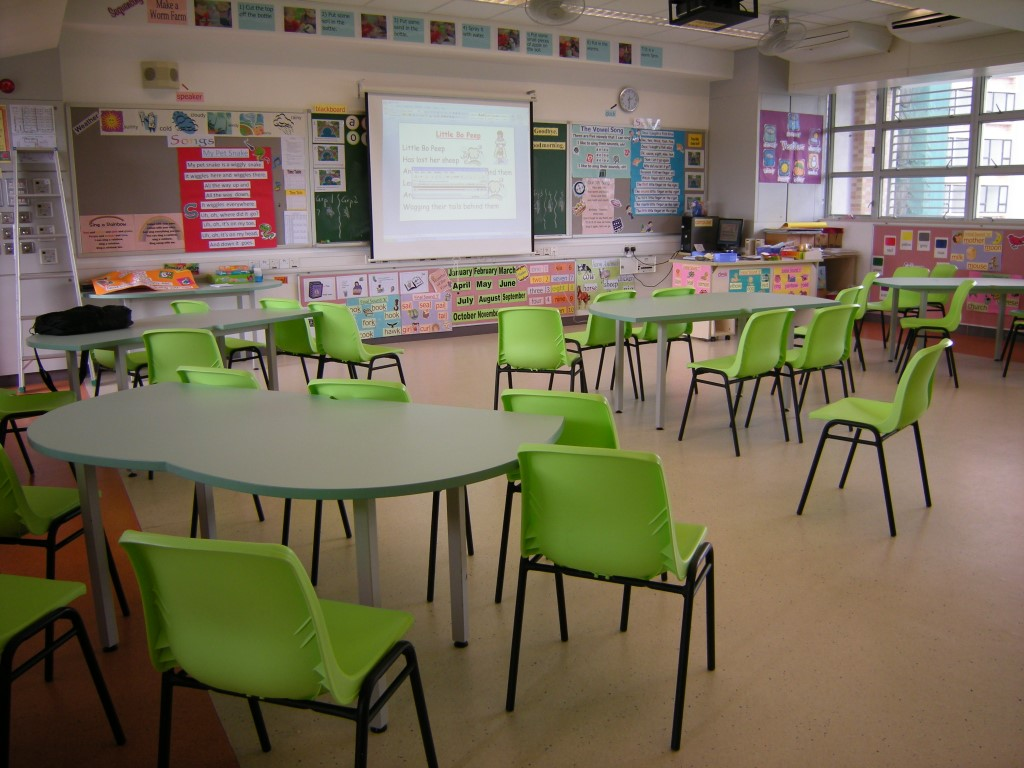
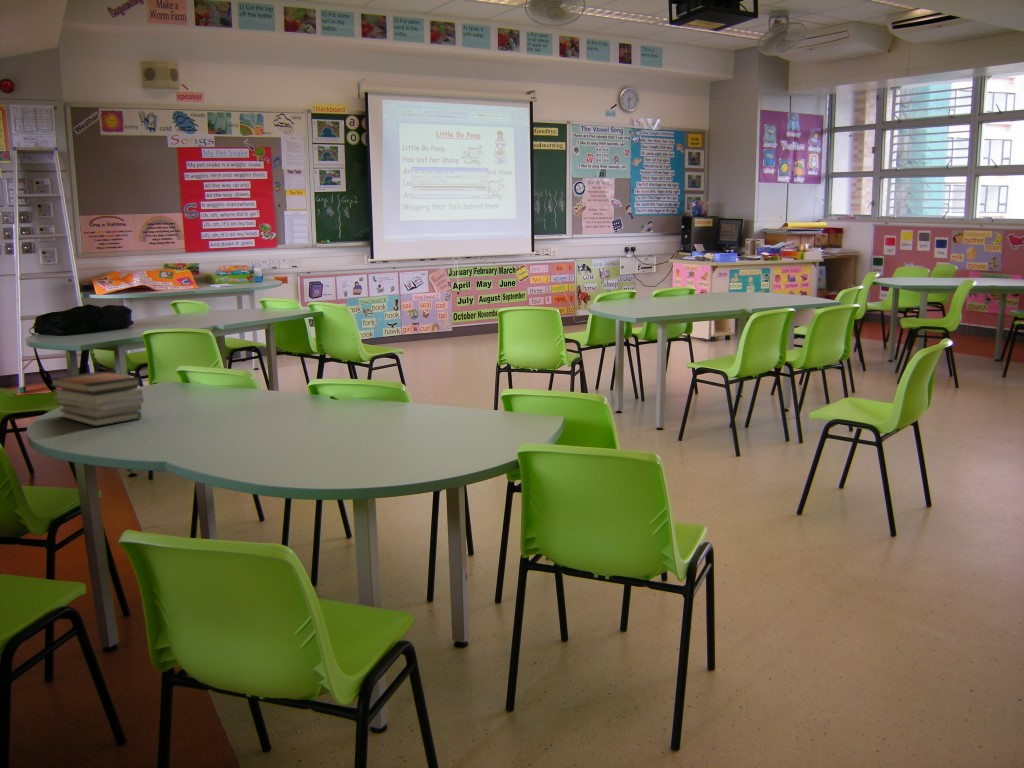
+ book stack (98, 398)
